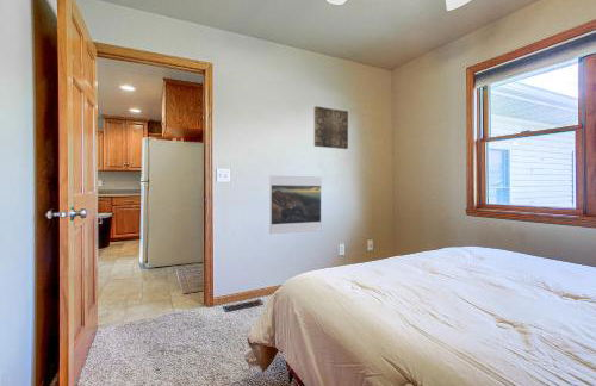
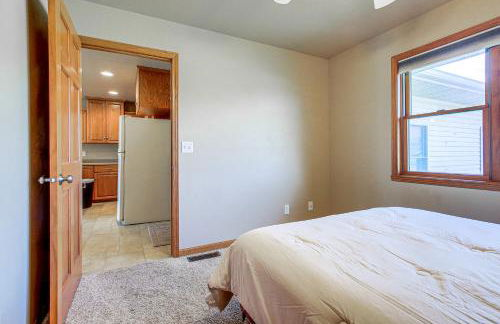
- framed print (296, 204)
- wall art (331, 127)
